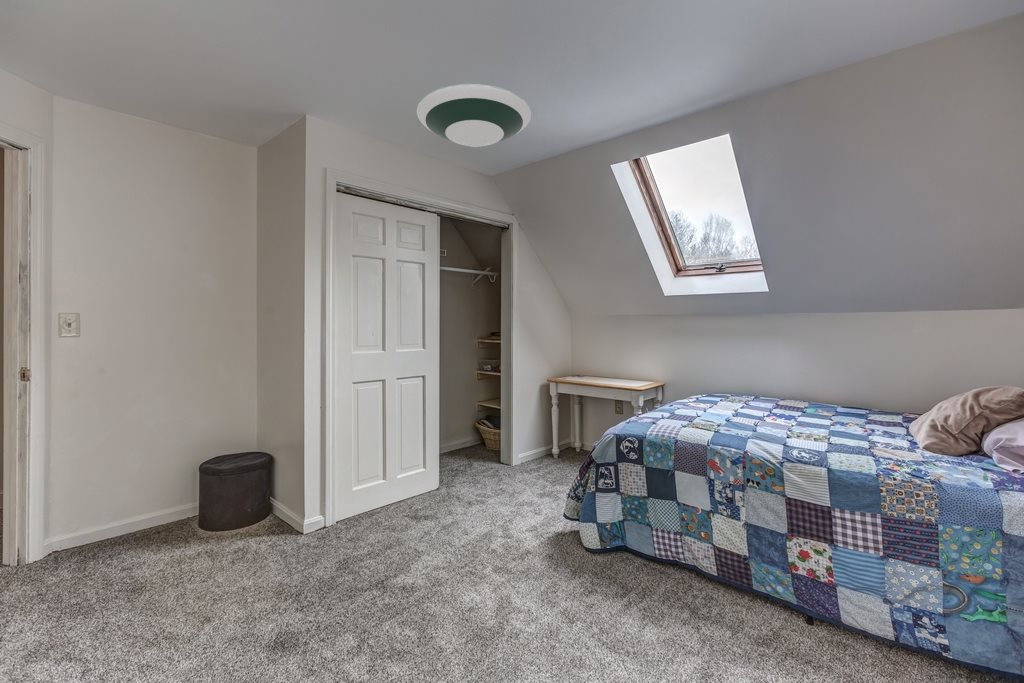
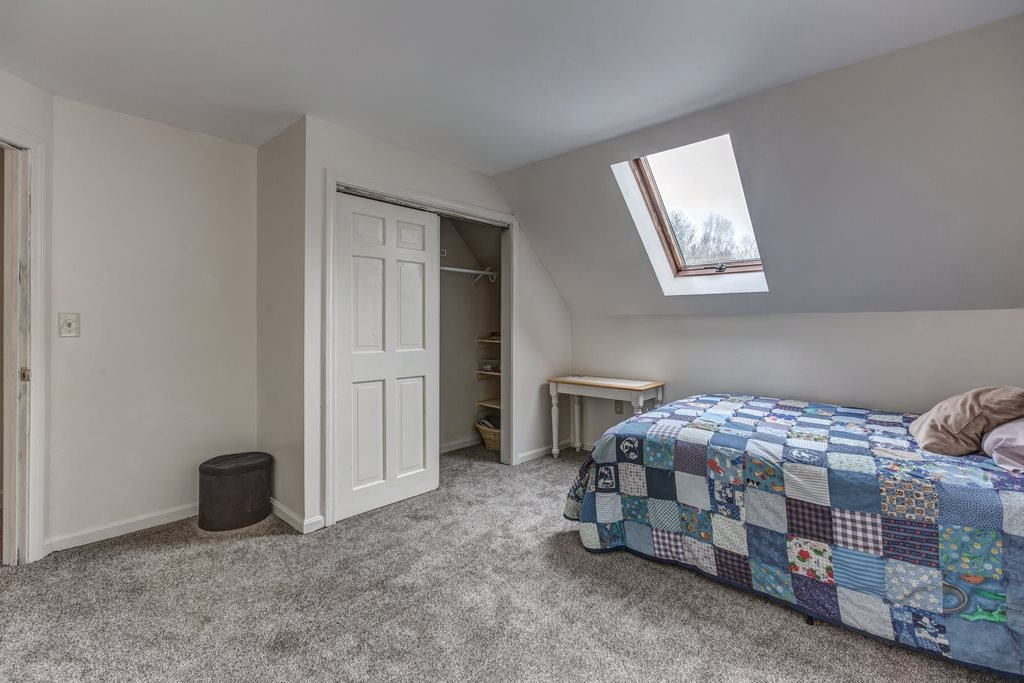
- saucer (474, 129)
